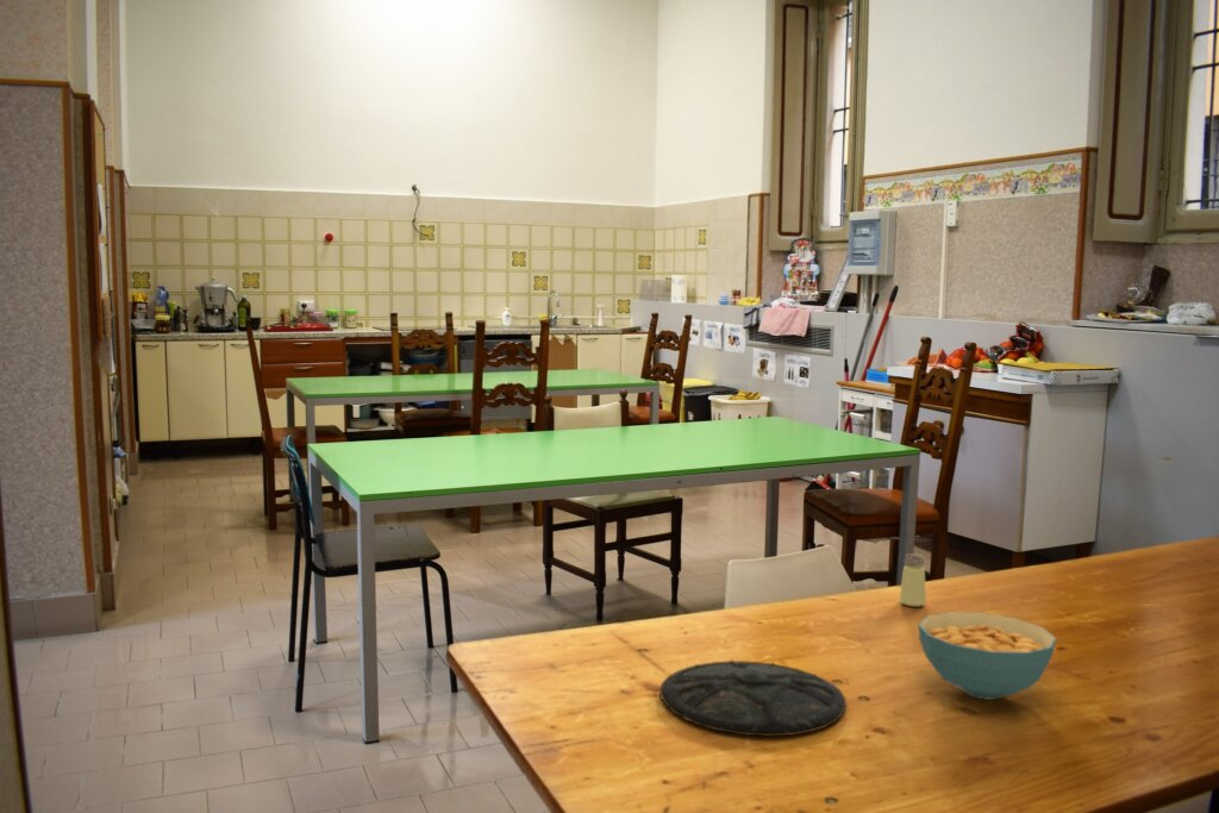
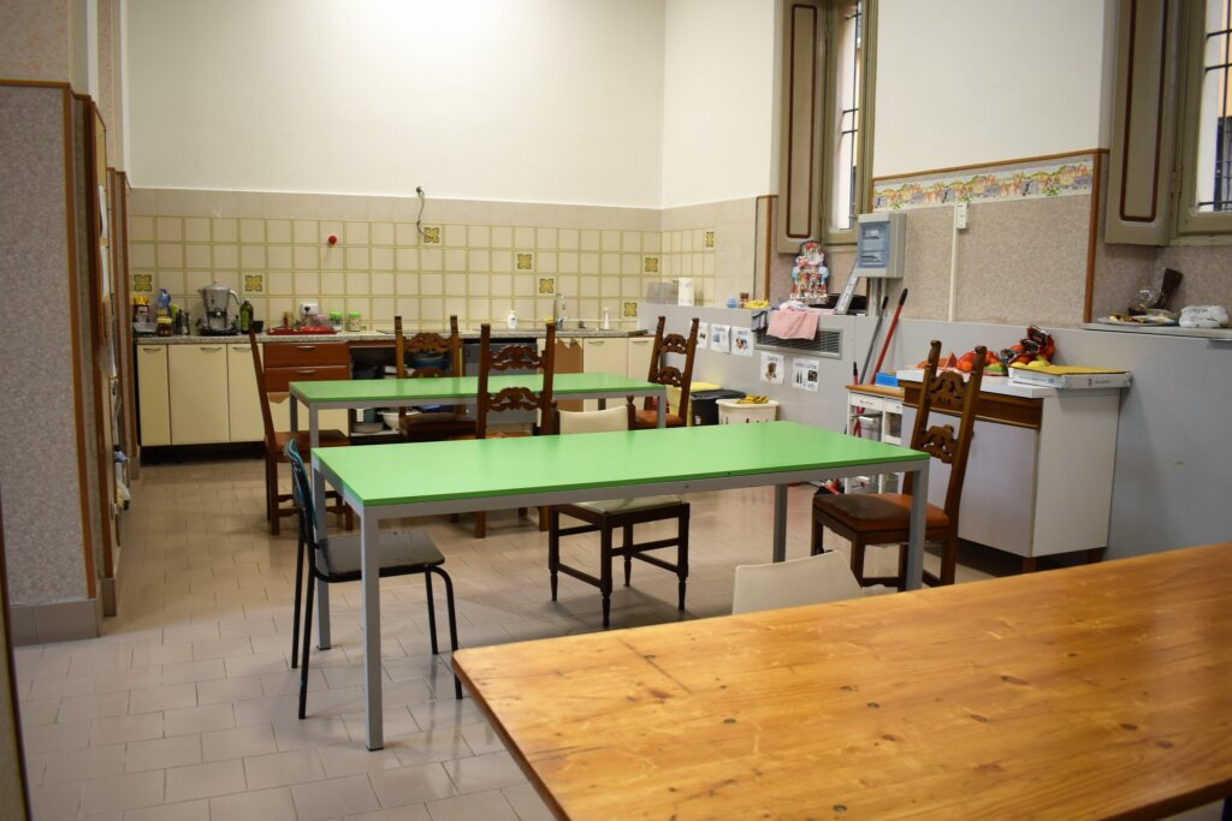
- plate (751, 684)
- cereal bowl (983, 661)
- saltshaker (913, 579)
